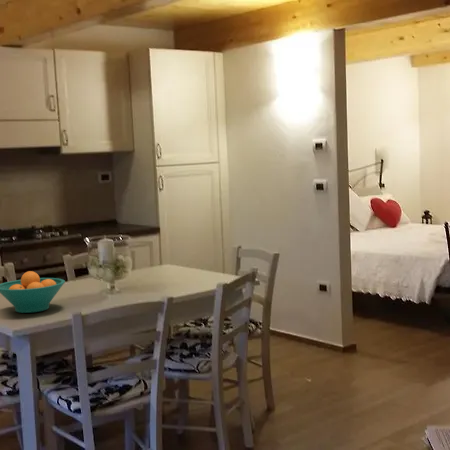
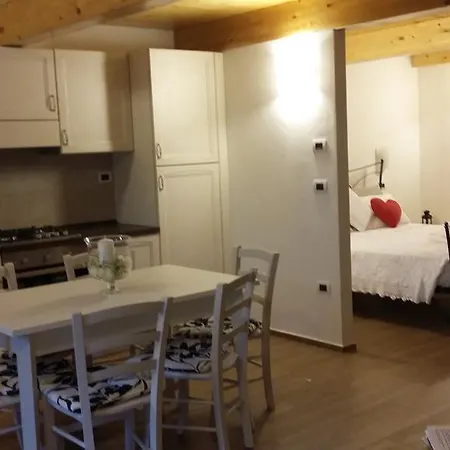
- fruit bowl (31, 290)
